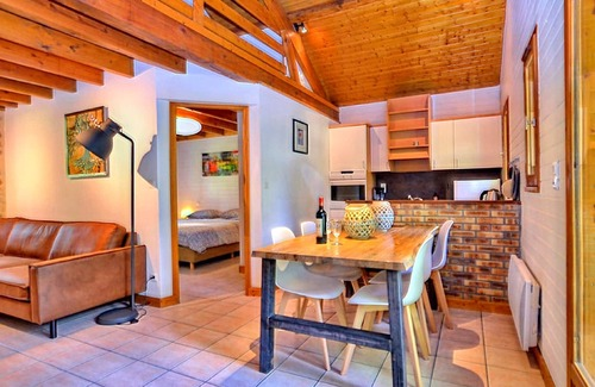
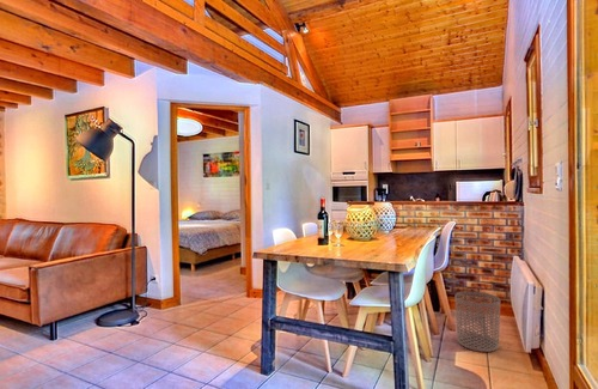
+ waste bin (477, 320)
